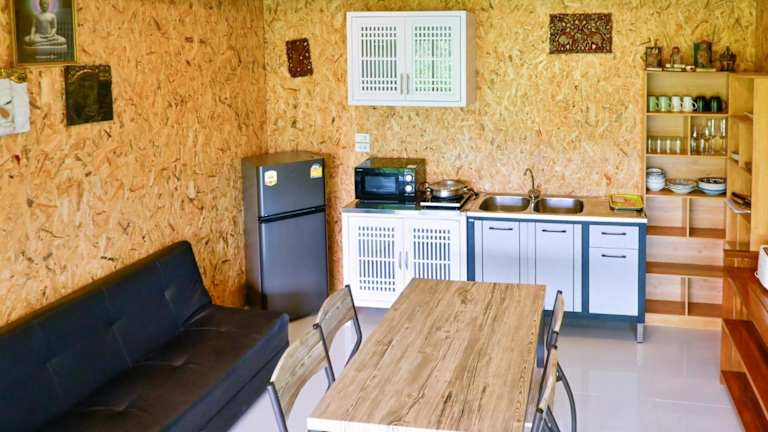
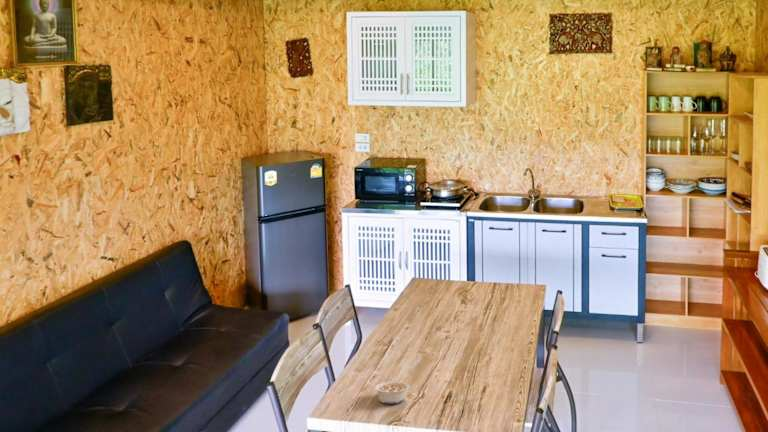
+ legume (391, 392)
